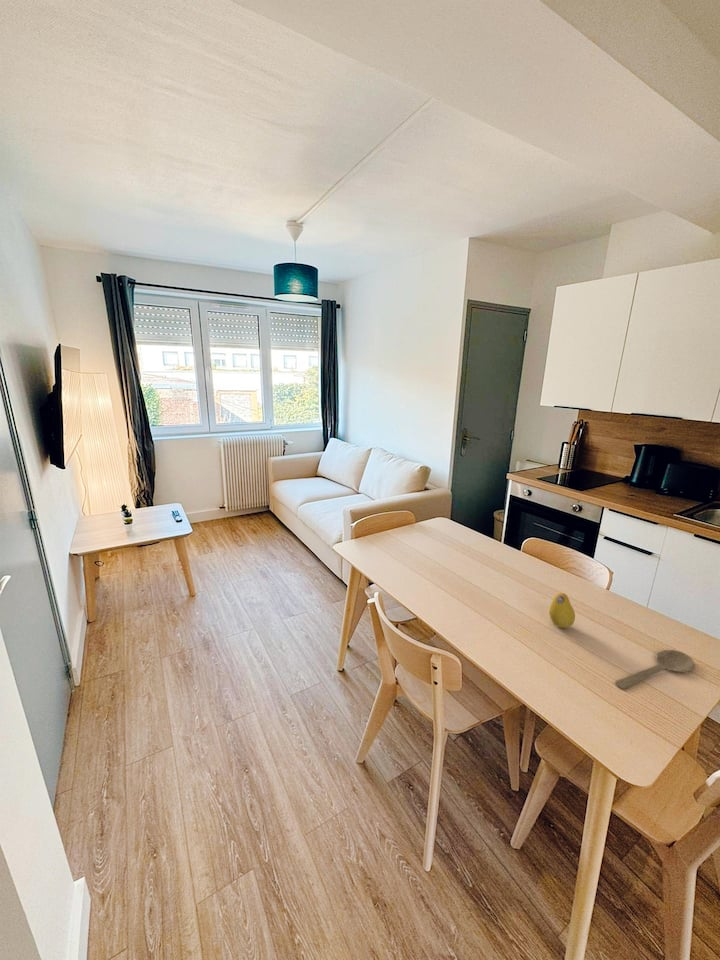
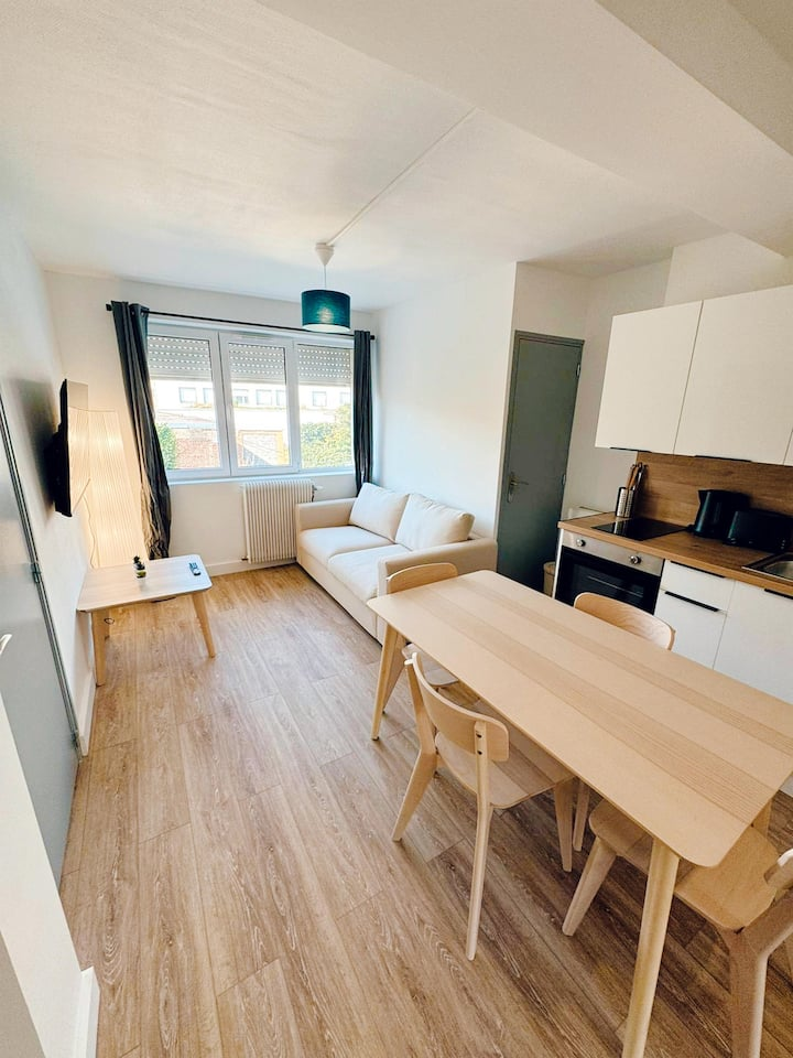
- fruit (562, 610)
- wooden spoon (654, 669)
